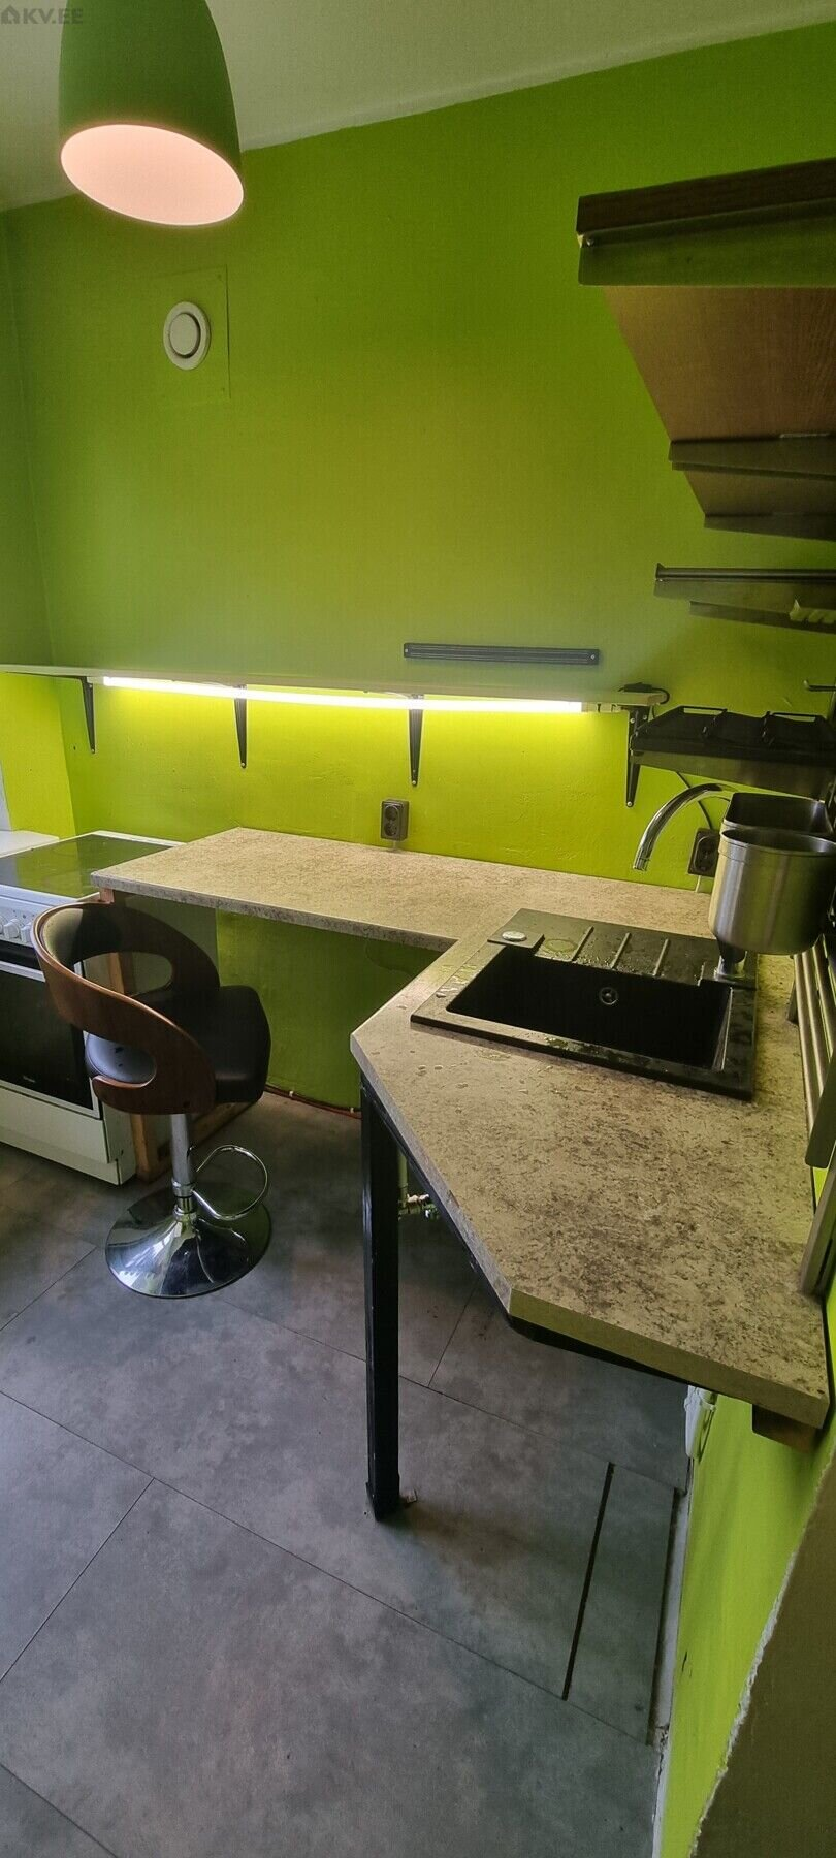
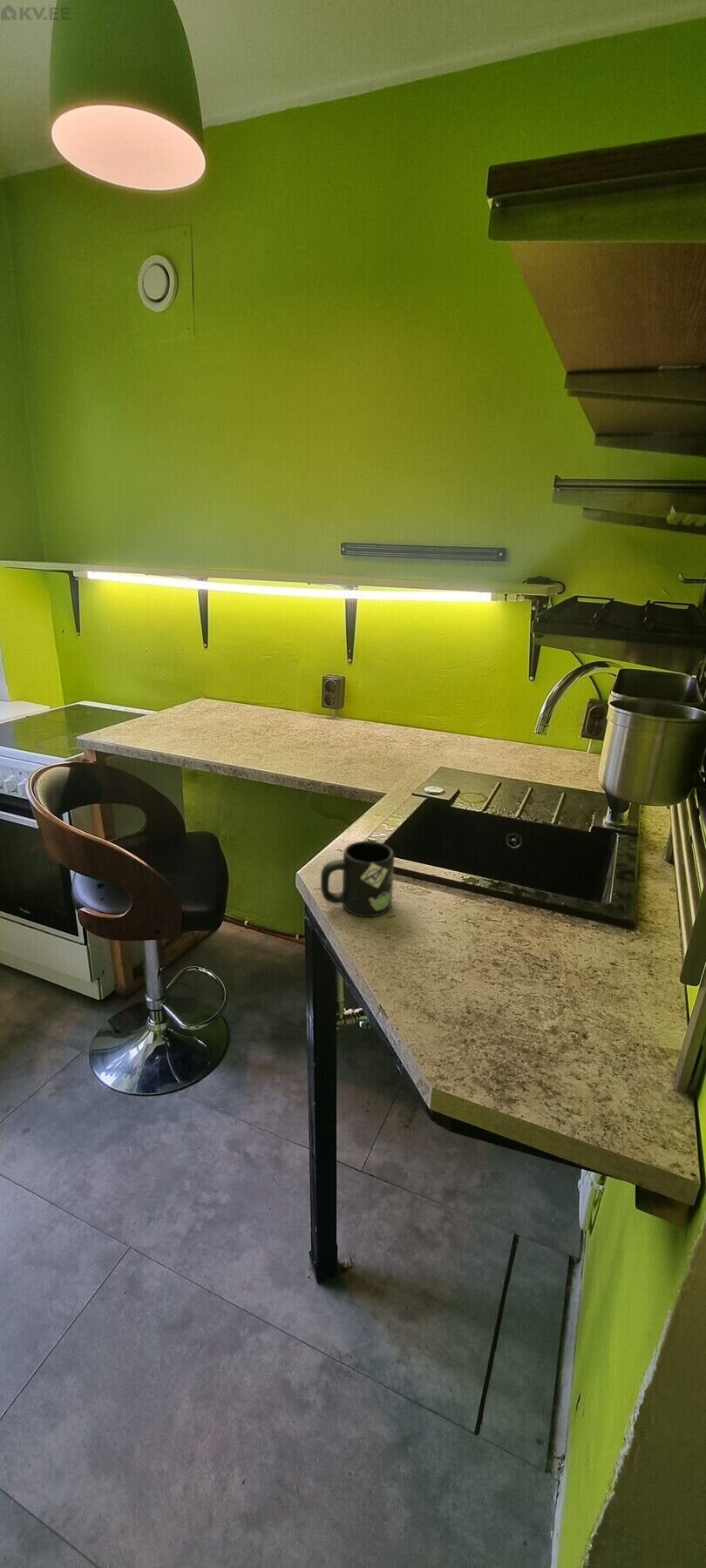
+ mug (356, 879)
